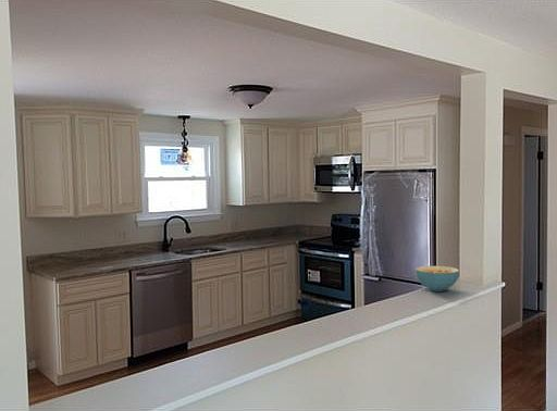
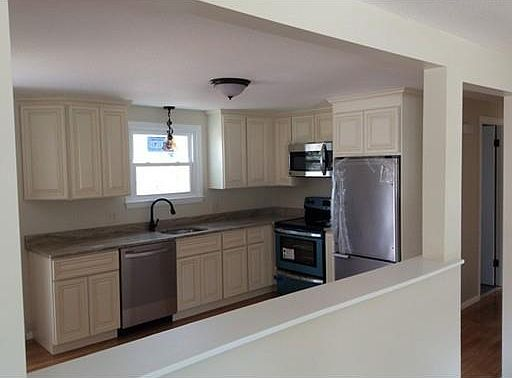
- cereal bowl (436, 279)
